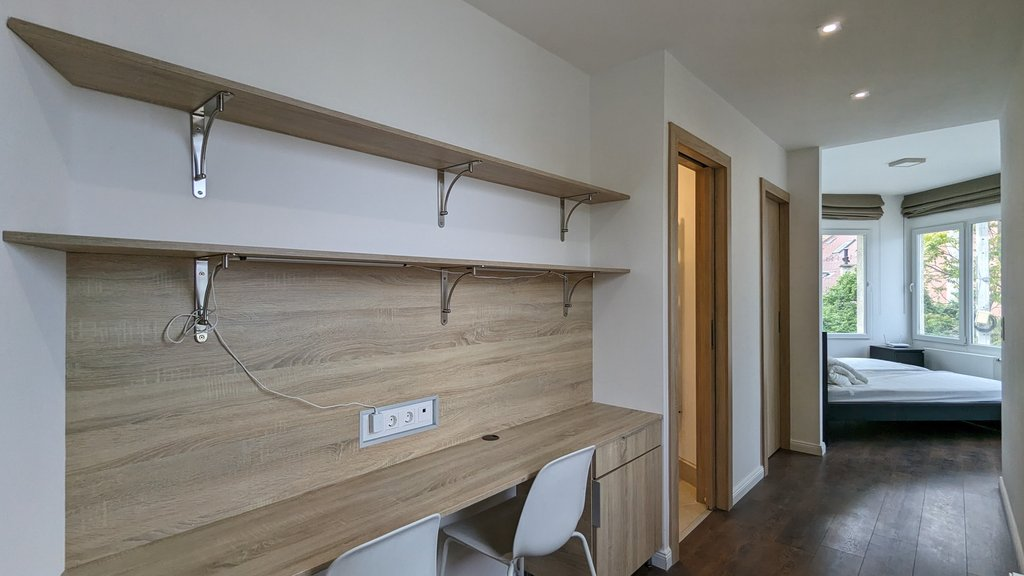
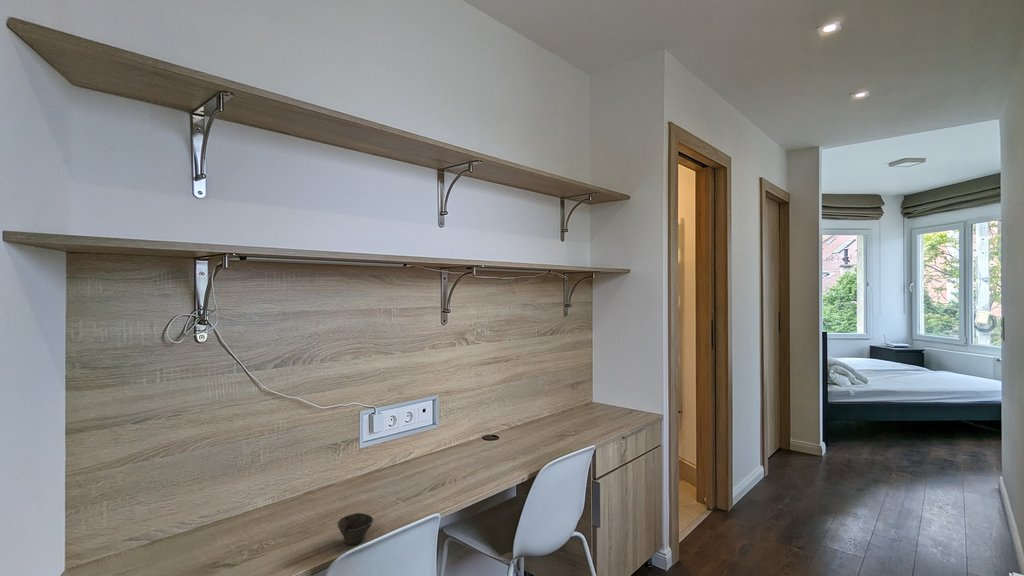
+ cup (356, 529)
